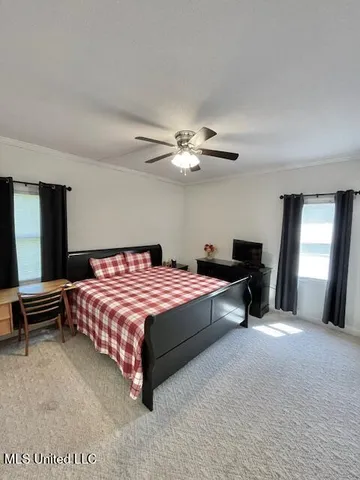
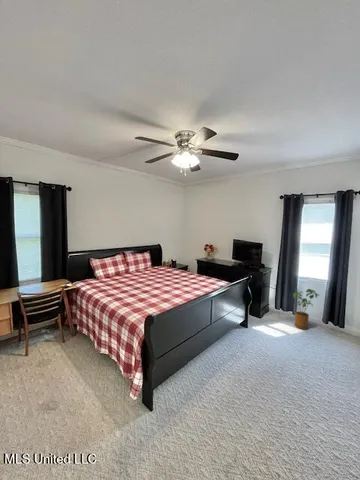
+ house plant (303, 306)
